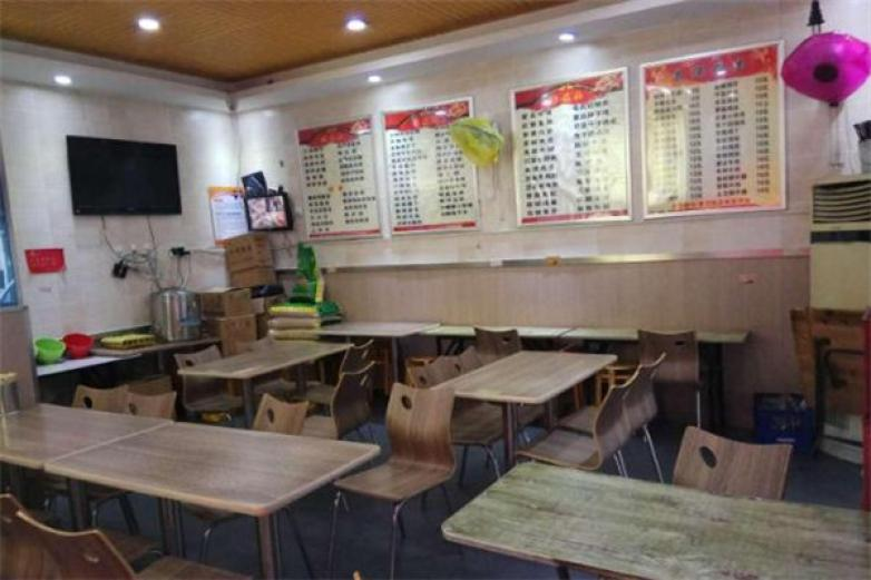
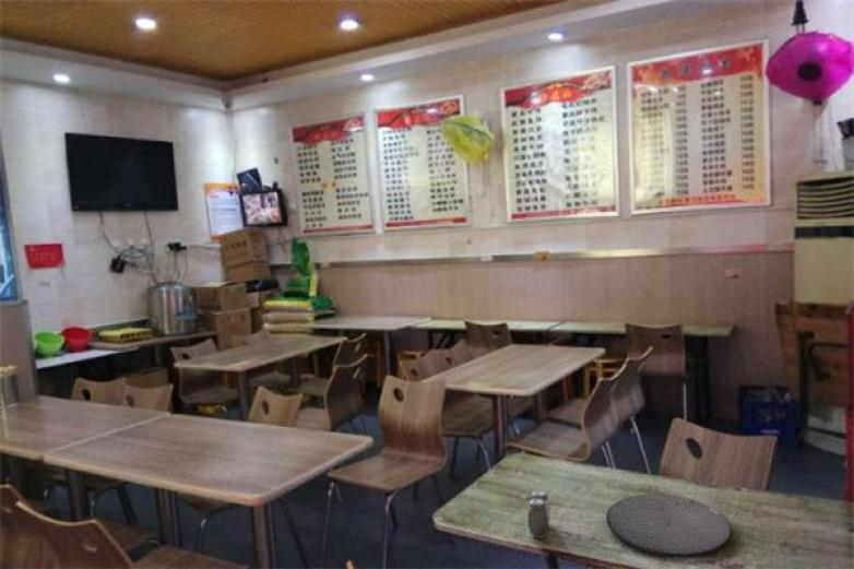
+ salt and pepper shaker (538, 512)
+ plate (666, 522)
